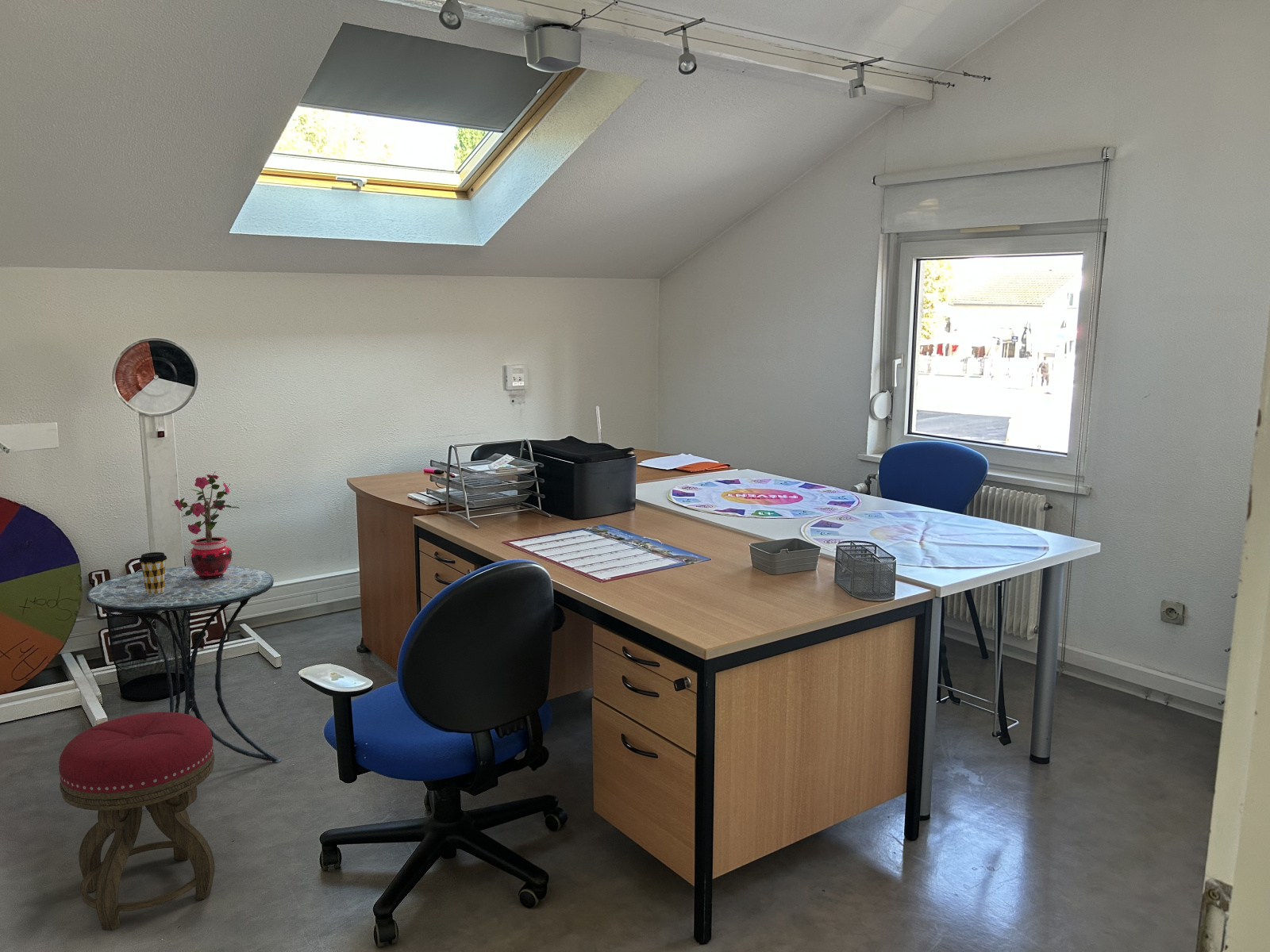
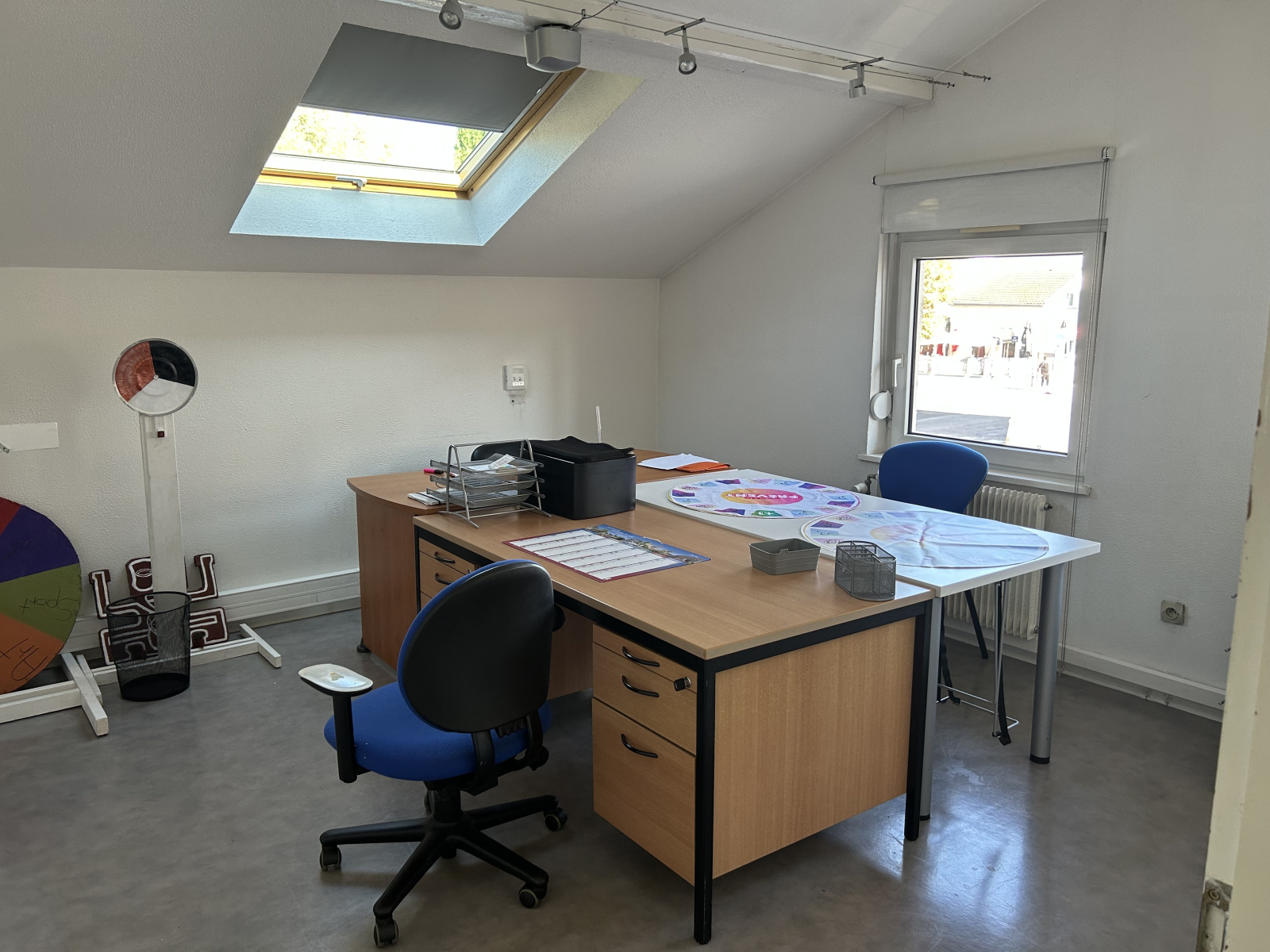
- coffee cup (154, 572)
- potted plant (210, 524)
- side table (189, 678)
- stool (141, 812)
